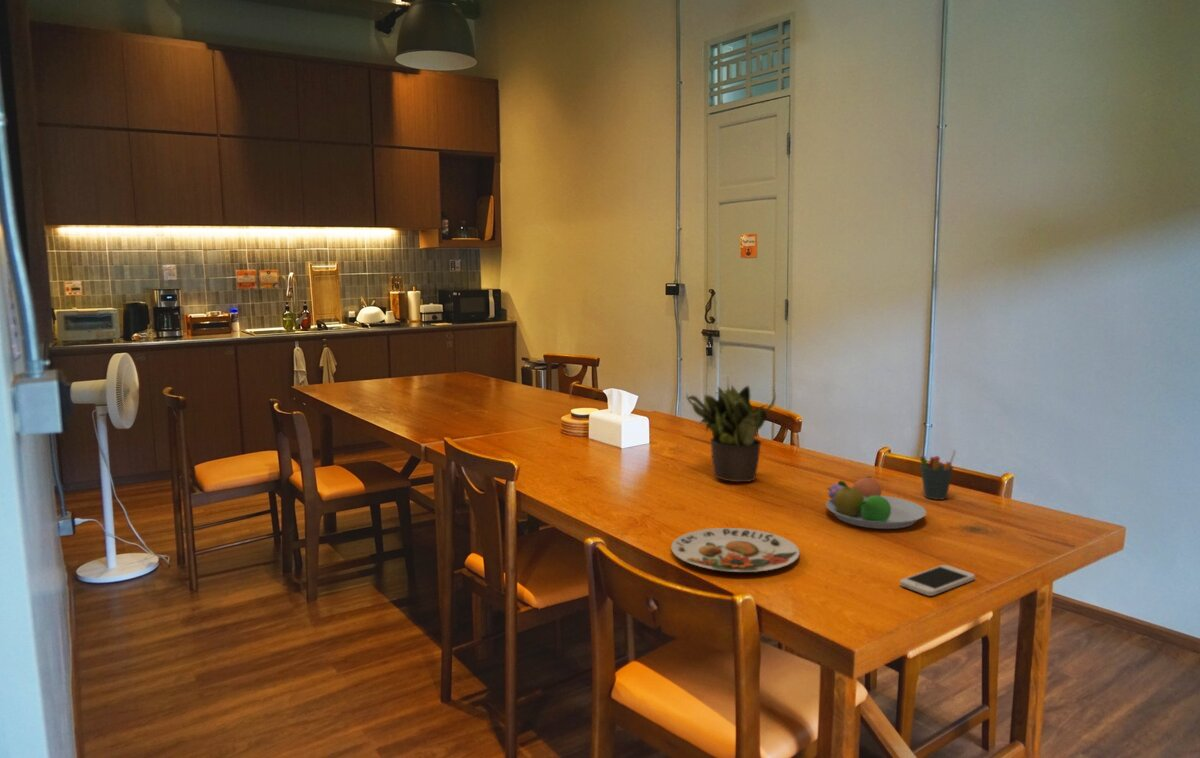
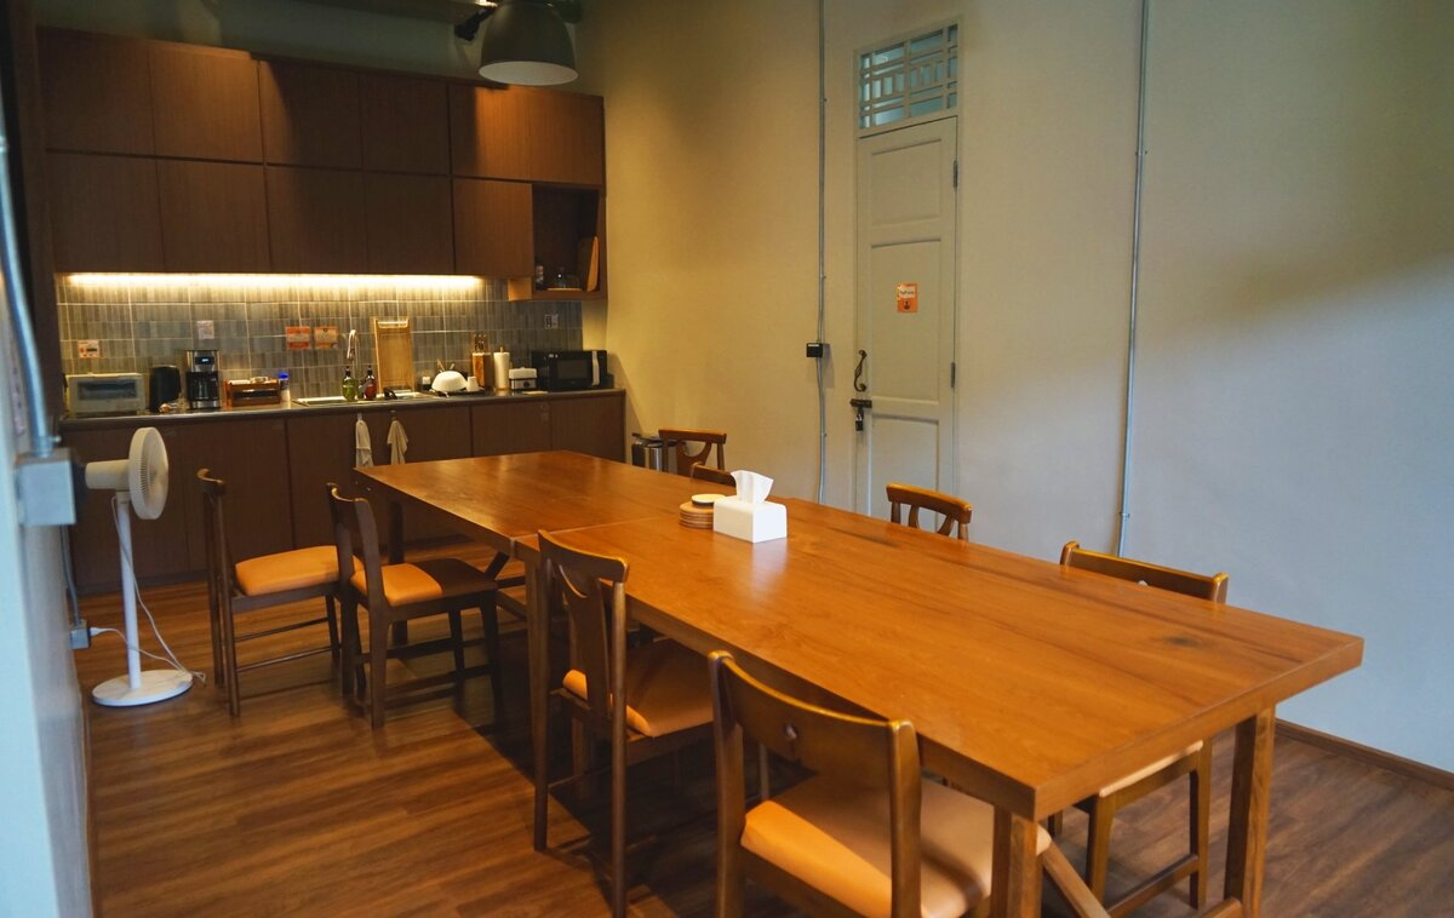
- fruit bowl (873, 499)
- smartphone (937, 579)
- pen holder (936, 473)
- potted plant (731, 425)
- plate (734, 550)
